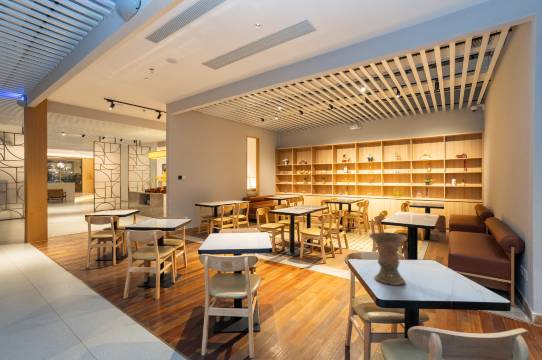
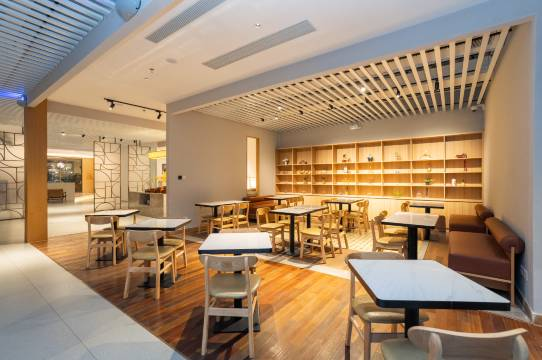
- vase (387, 257)
